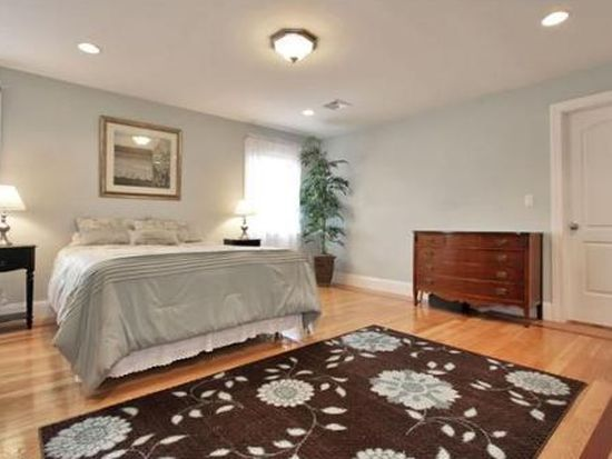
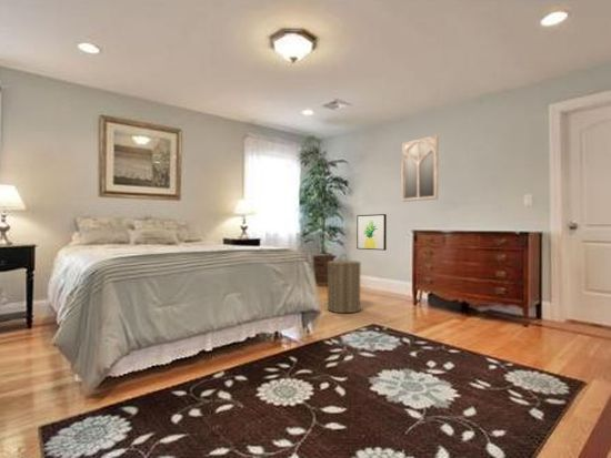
+ wall art (371, 232)
+ laundry hamper (343, 282)
+ home mirror (419, 170)
